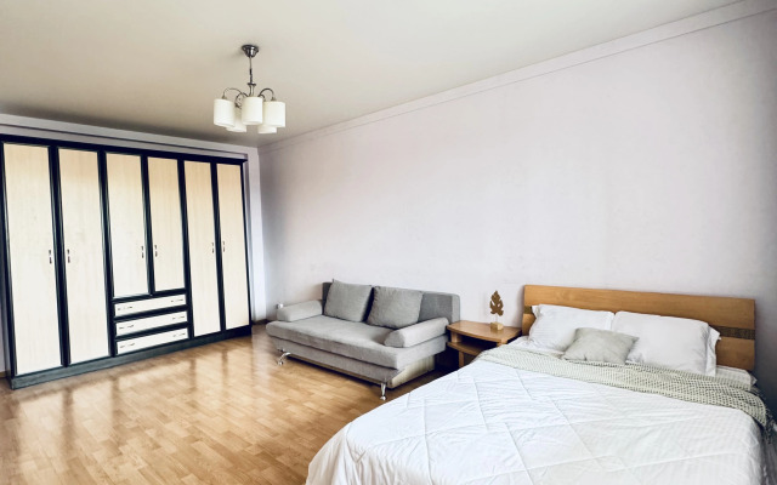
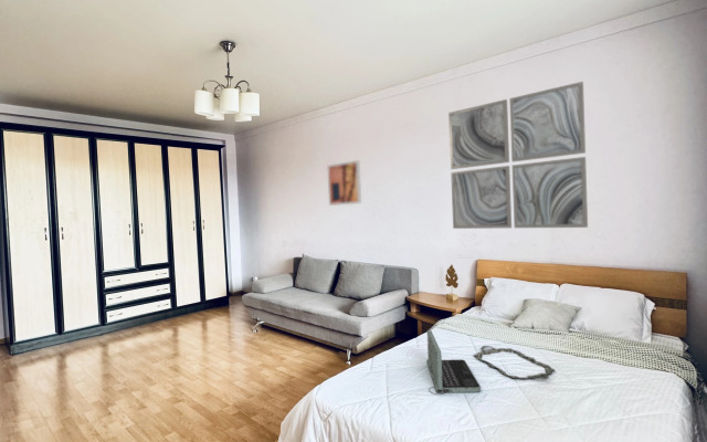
+ wall art (344, 183)
+ serving tray (517, 355)
+ wall art (513, 165)
+ laptop (447, 360)
